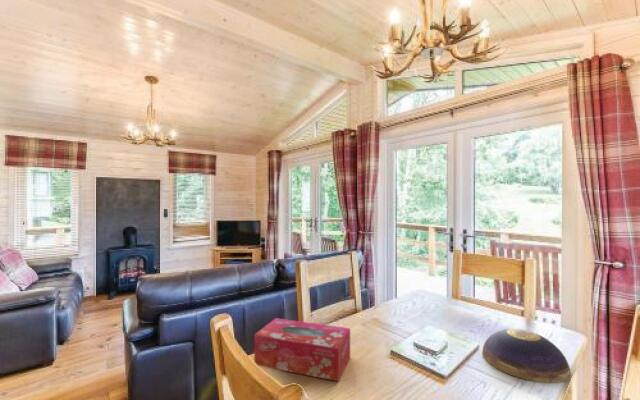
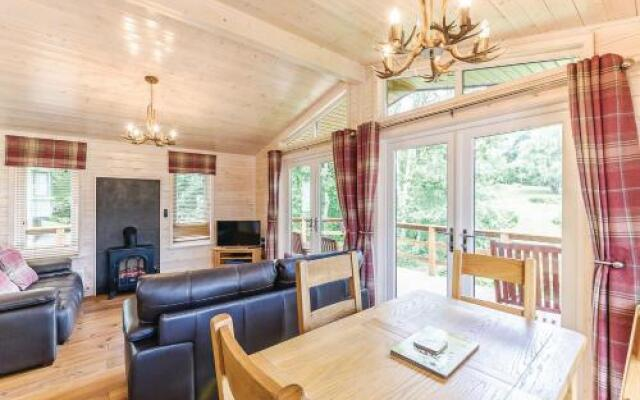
- tissue box (303, 346)
- decorative bowl (523, 346)
